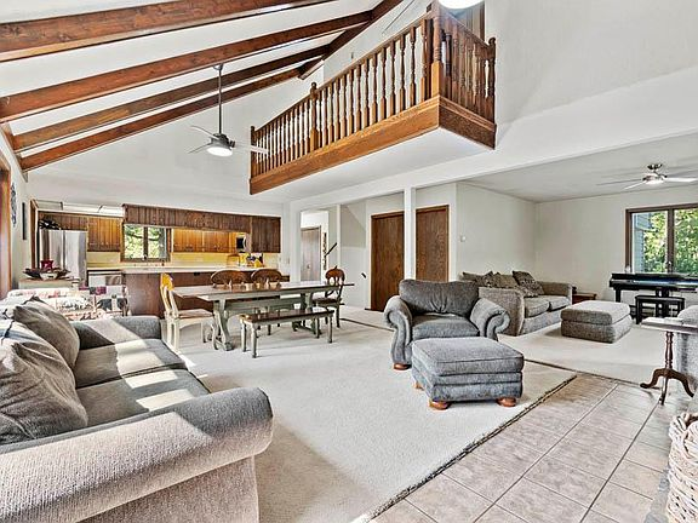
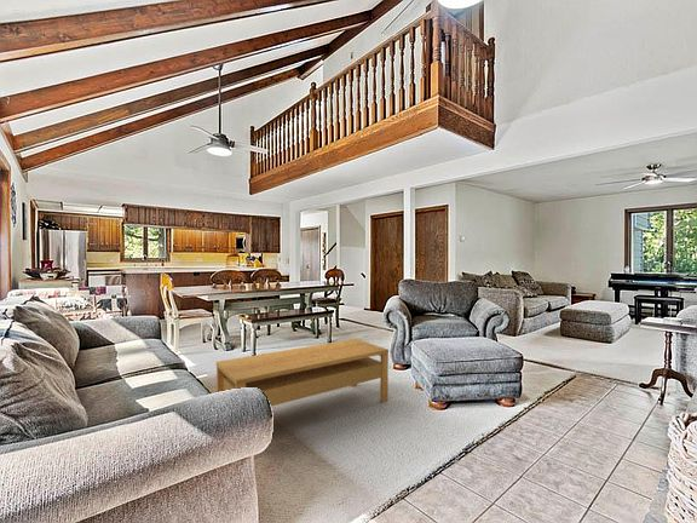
+ coffee table (307, 383)
